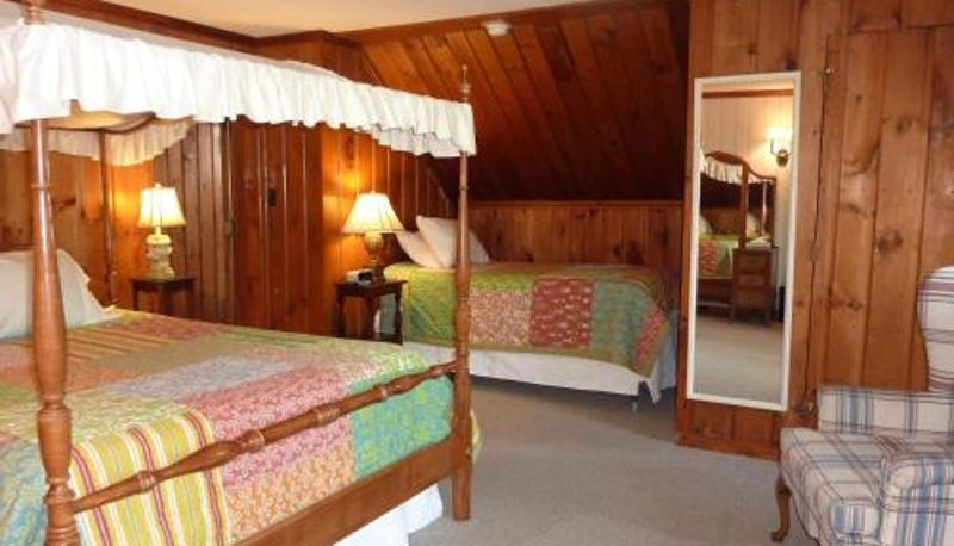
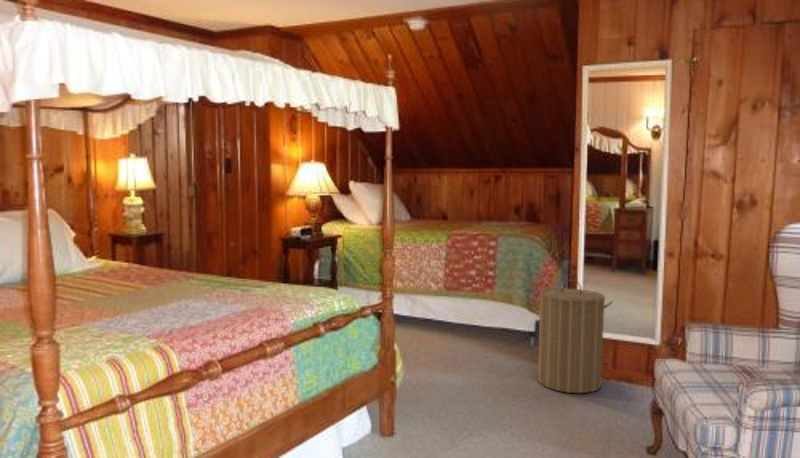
+ laundry hamper (571, 331)
